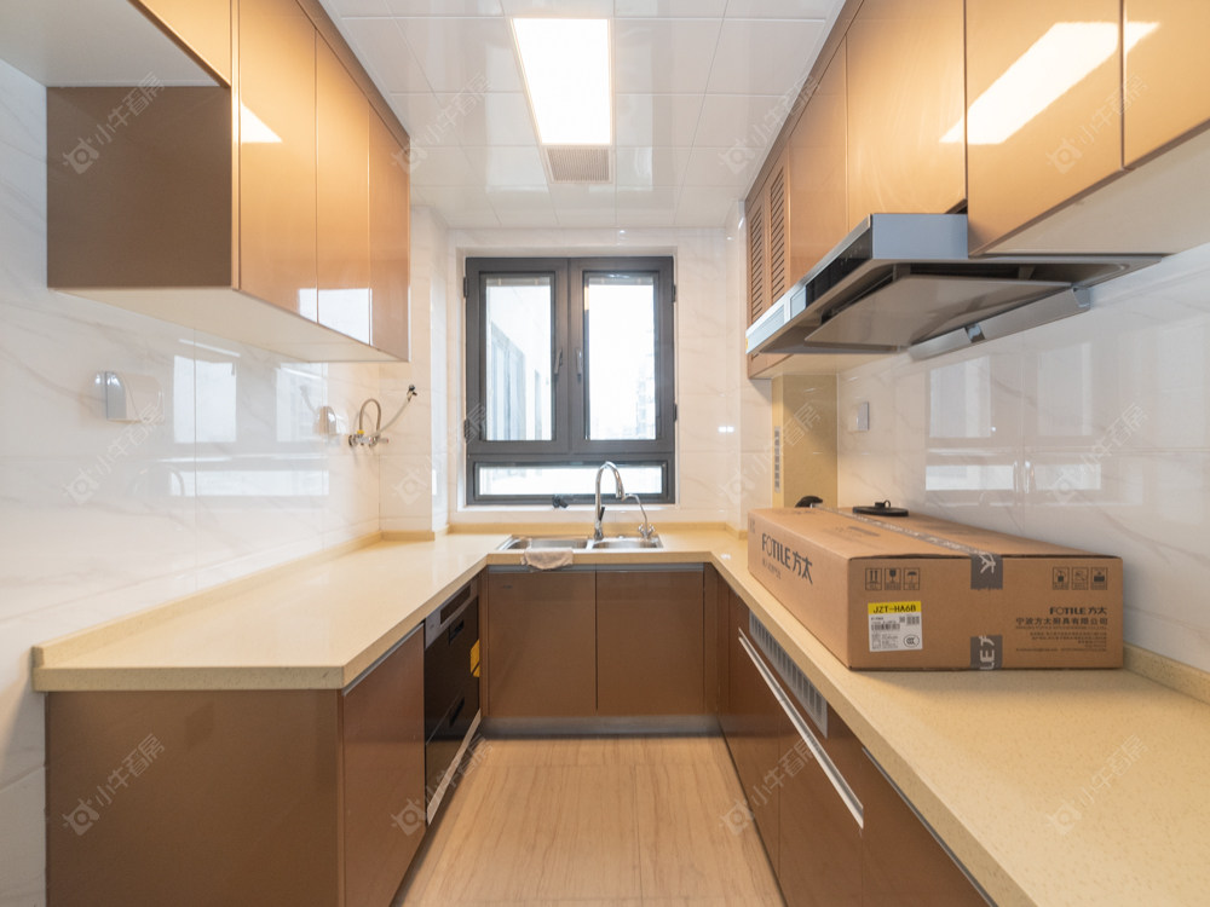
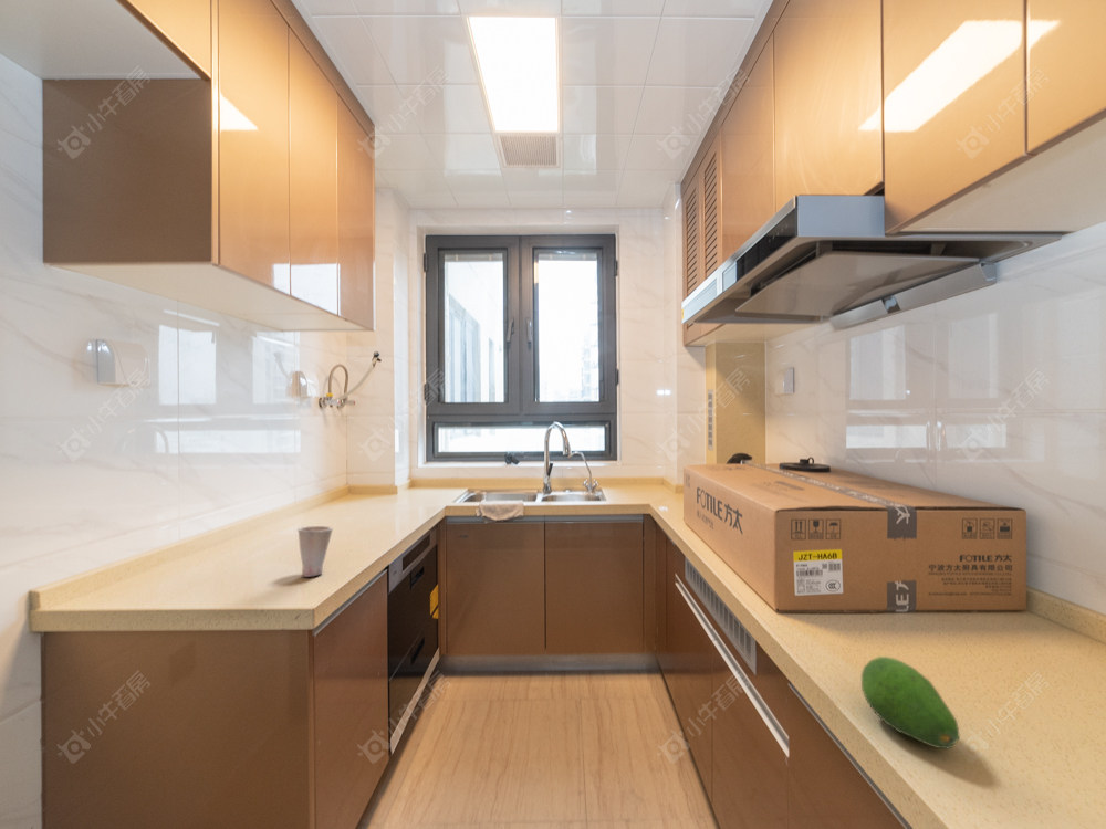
+ cup (315, 549)
+ fruit (908, 699)
